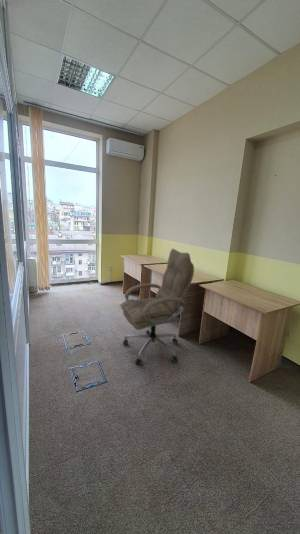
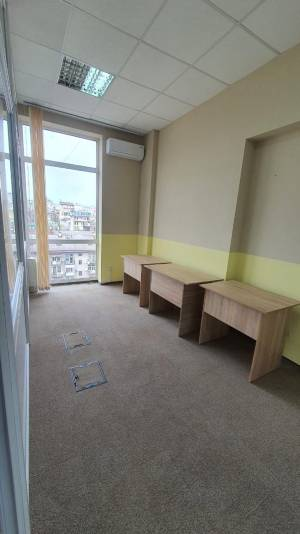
- office chair (156, 302)
